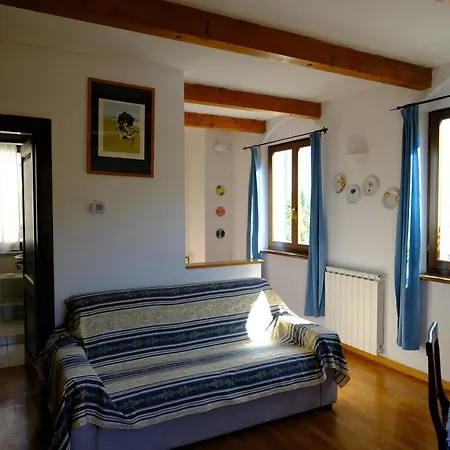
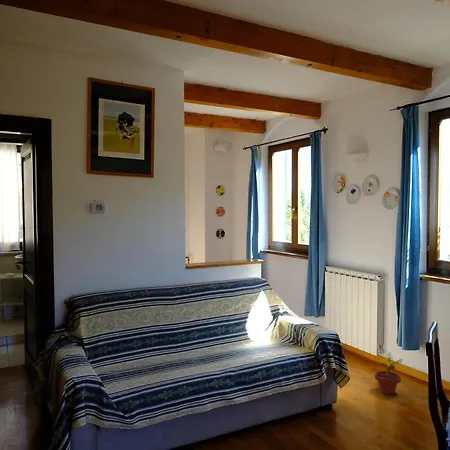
+ potted plant (388, 372)
